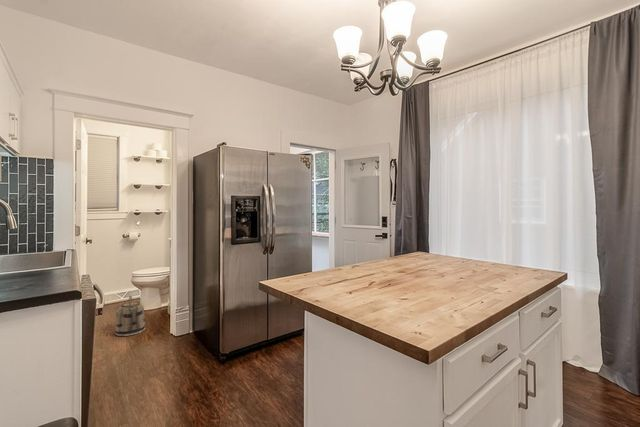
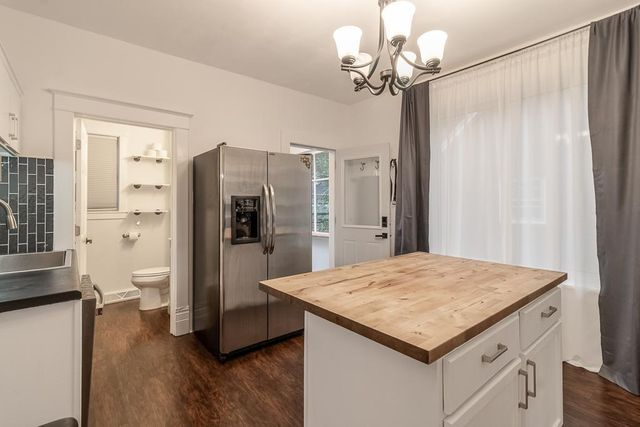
- basket (130, 313)
